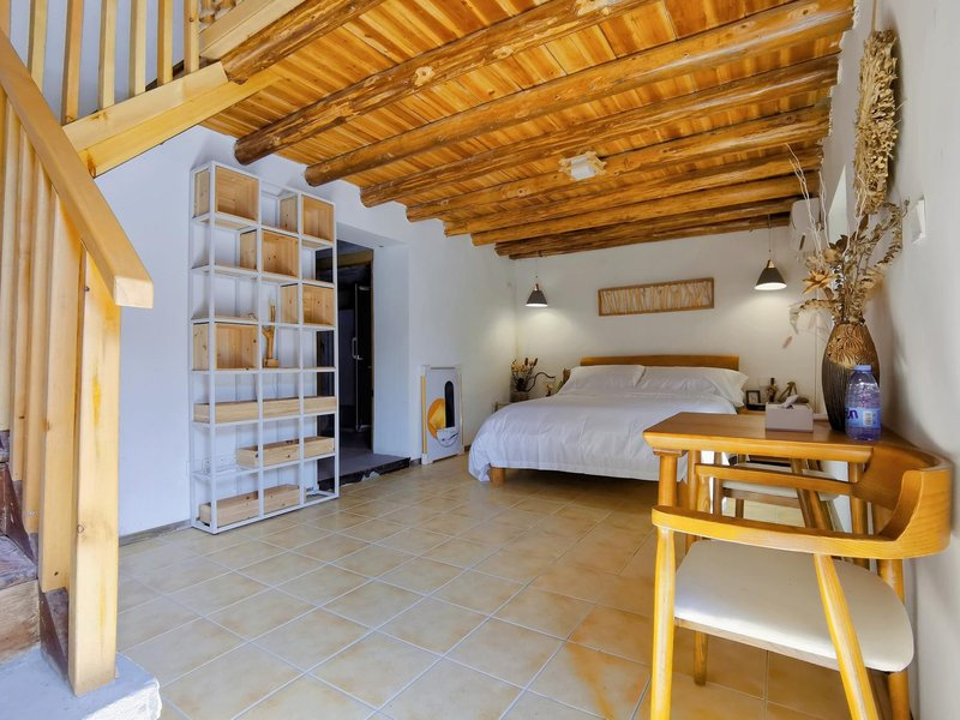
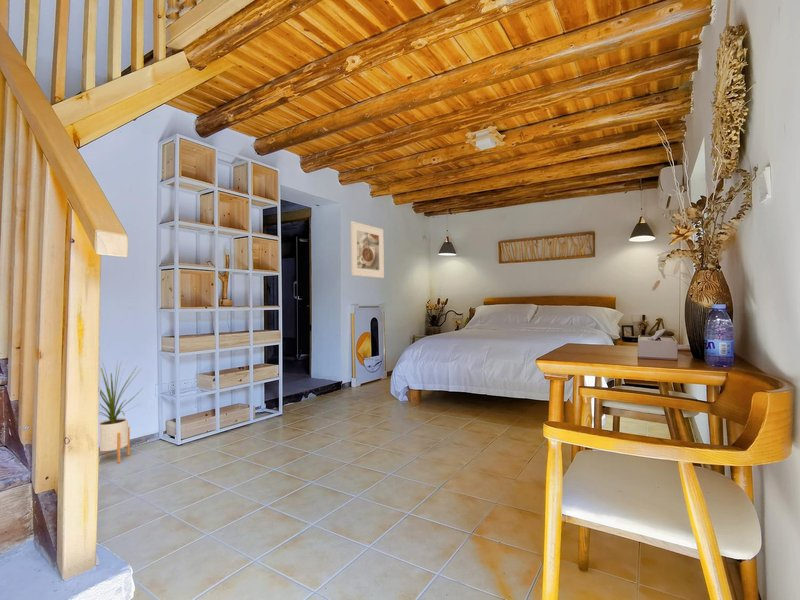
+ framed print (368, 251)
+ house plant (113, 409)
